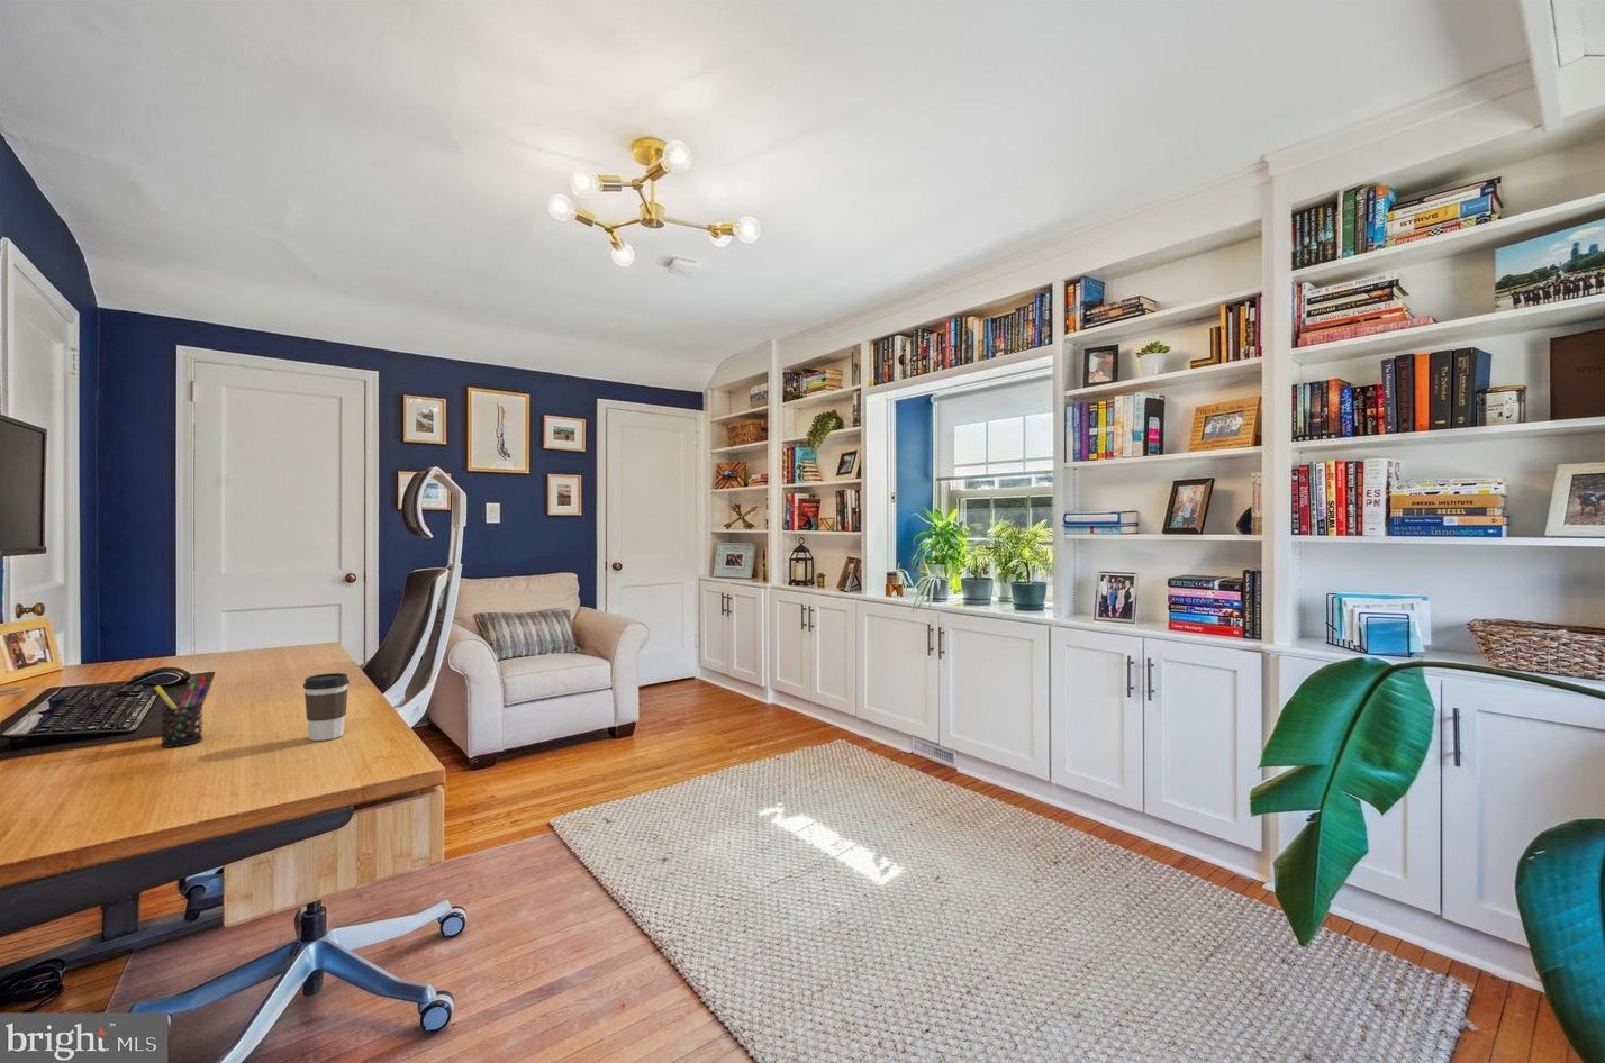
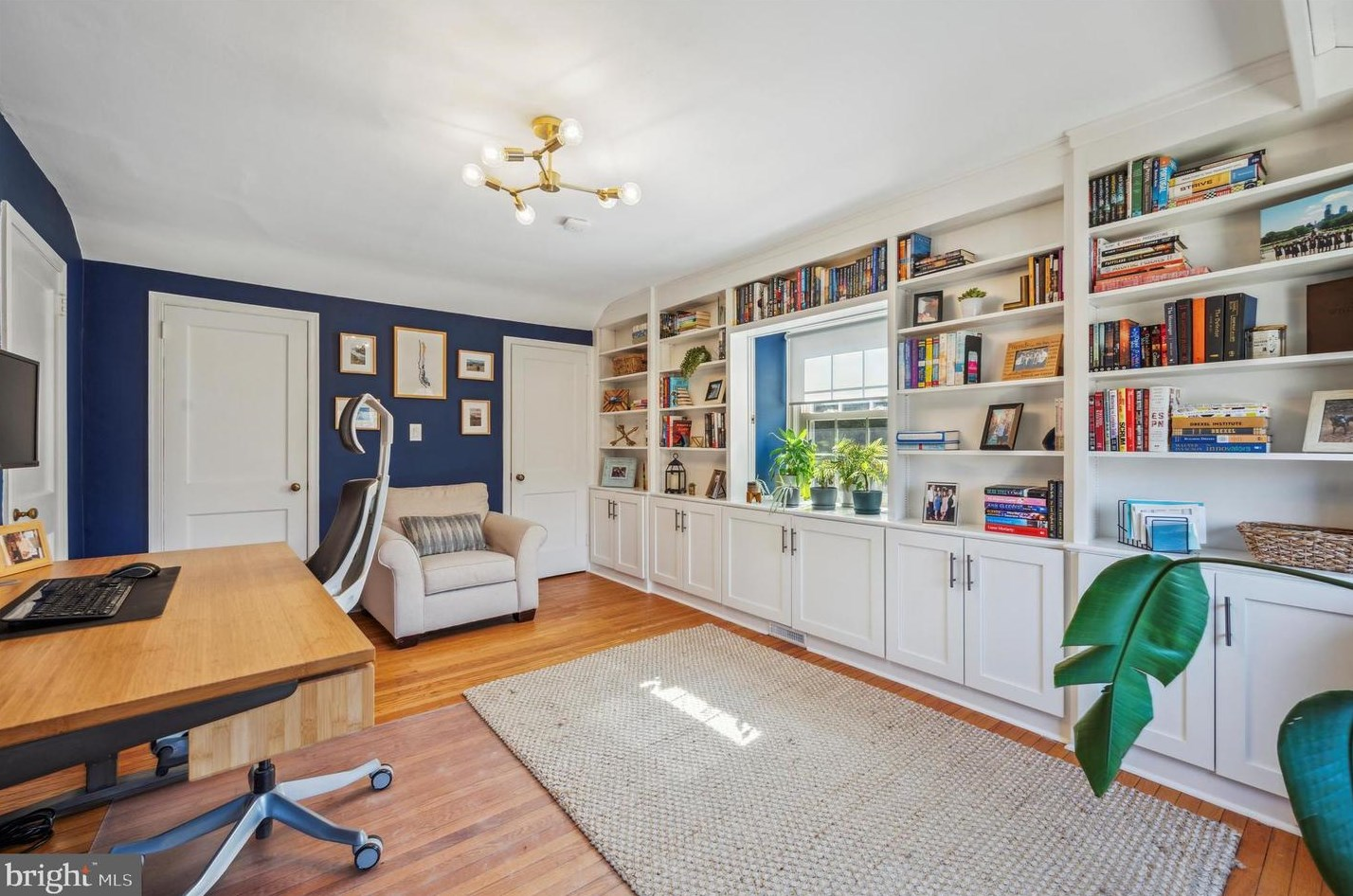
- coffee cup (326, 706)
- pen holder (185, 708)
